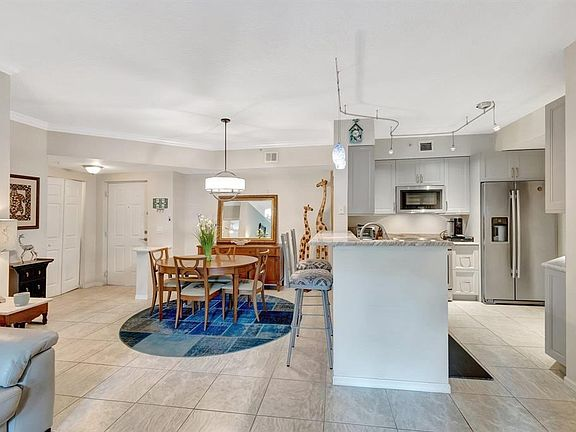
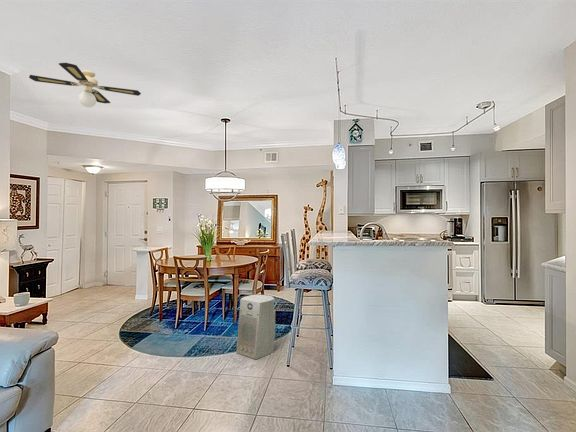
+ ceiling fan (88, 89)
+ fan (258, 323)
